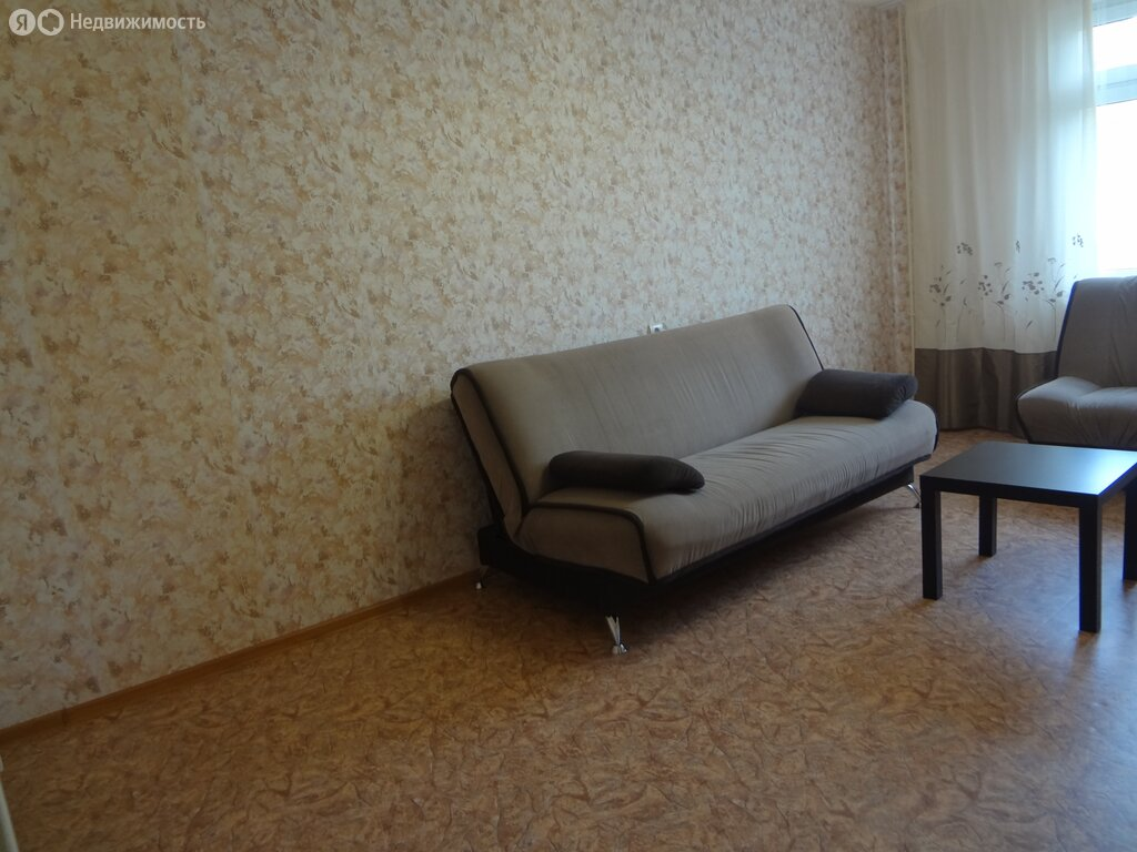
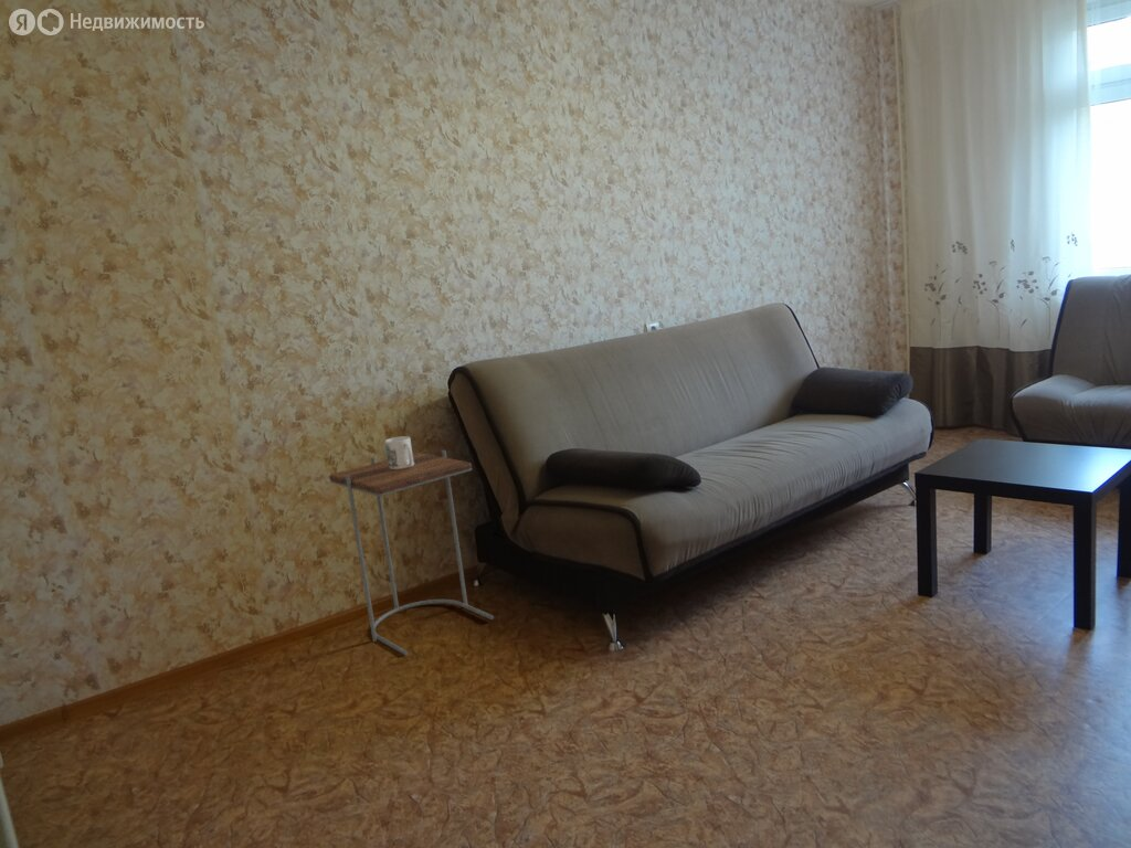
+ side table (389, 549)
+ mug (402, 453)
